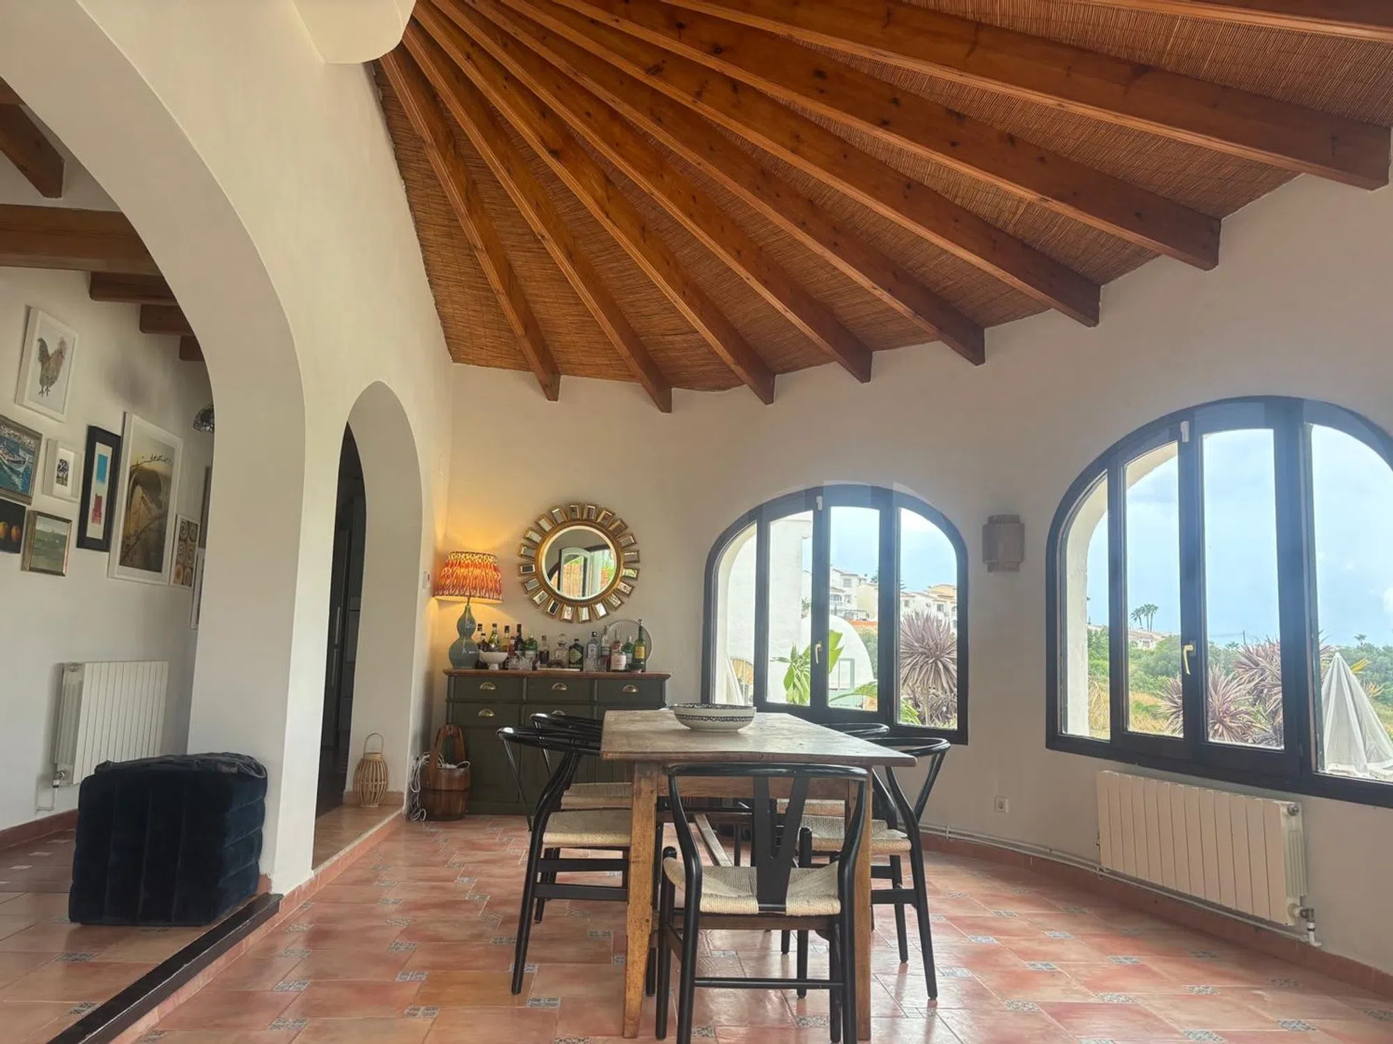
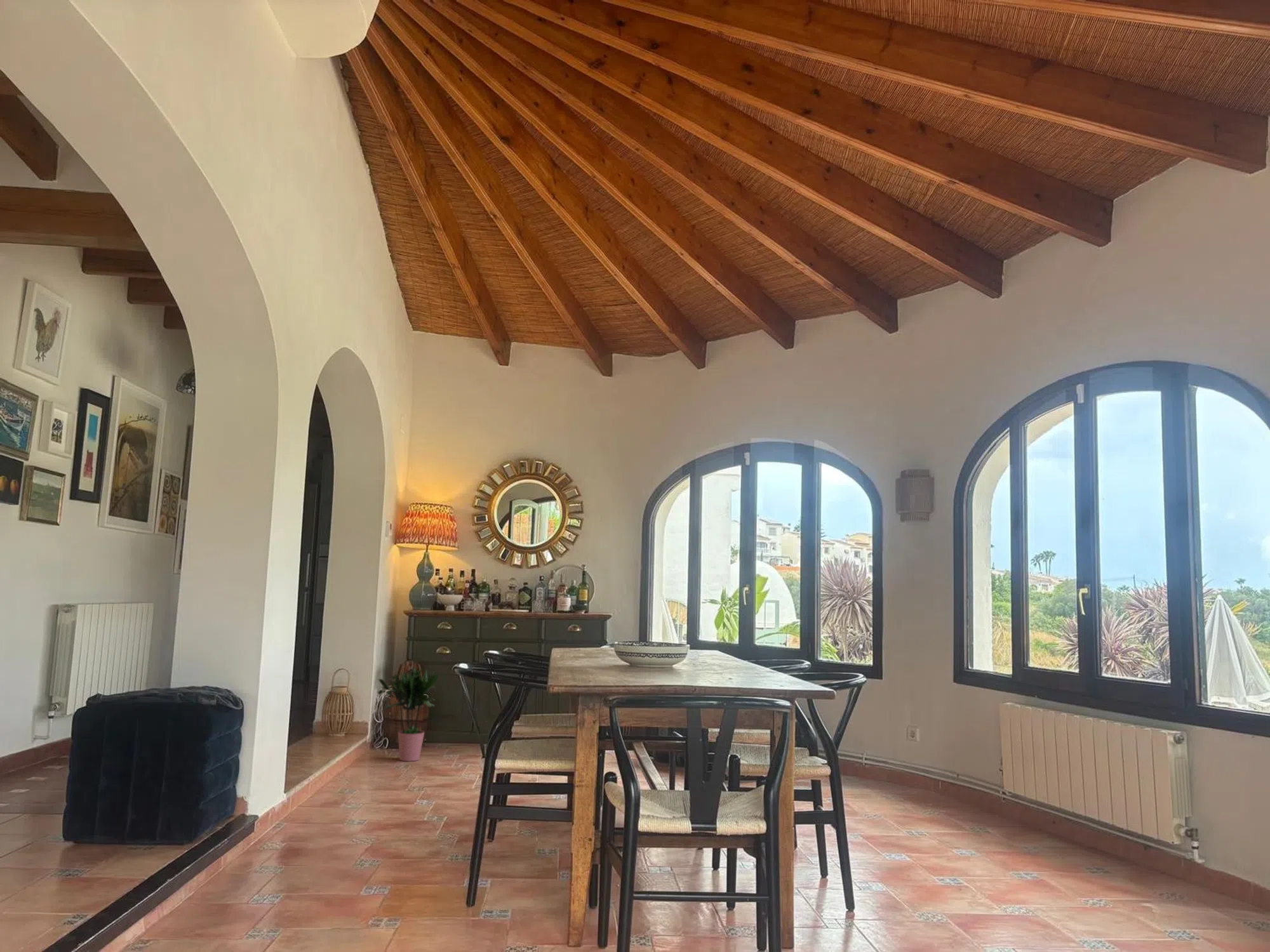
+ potted plant (406, 711)
